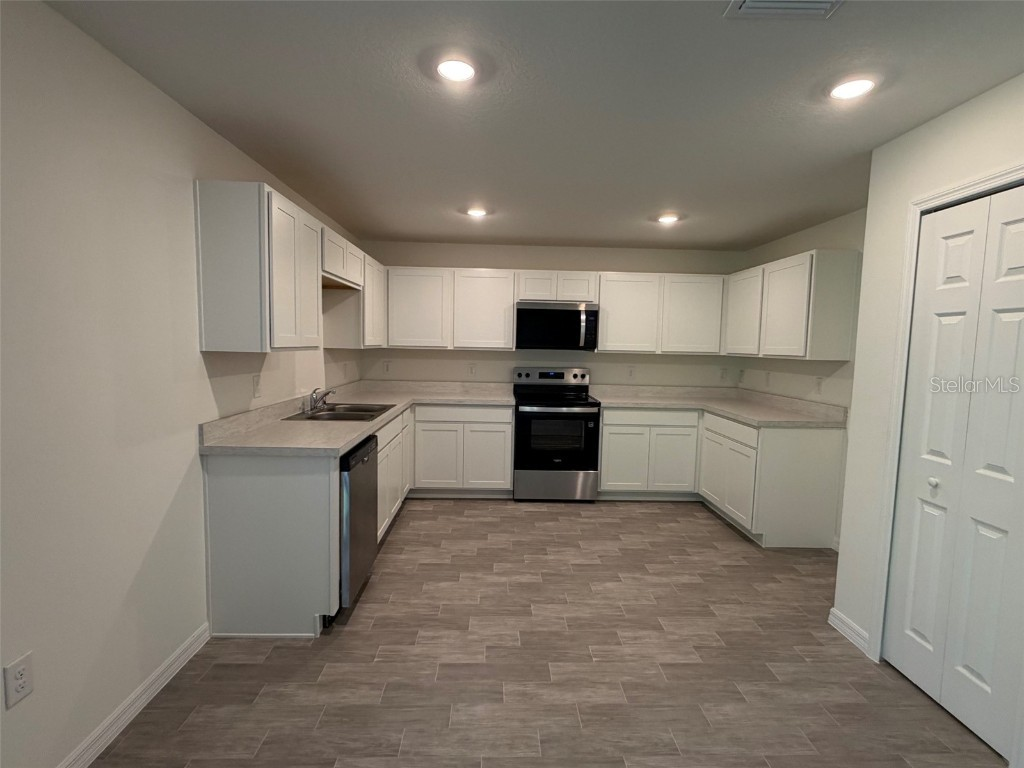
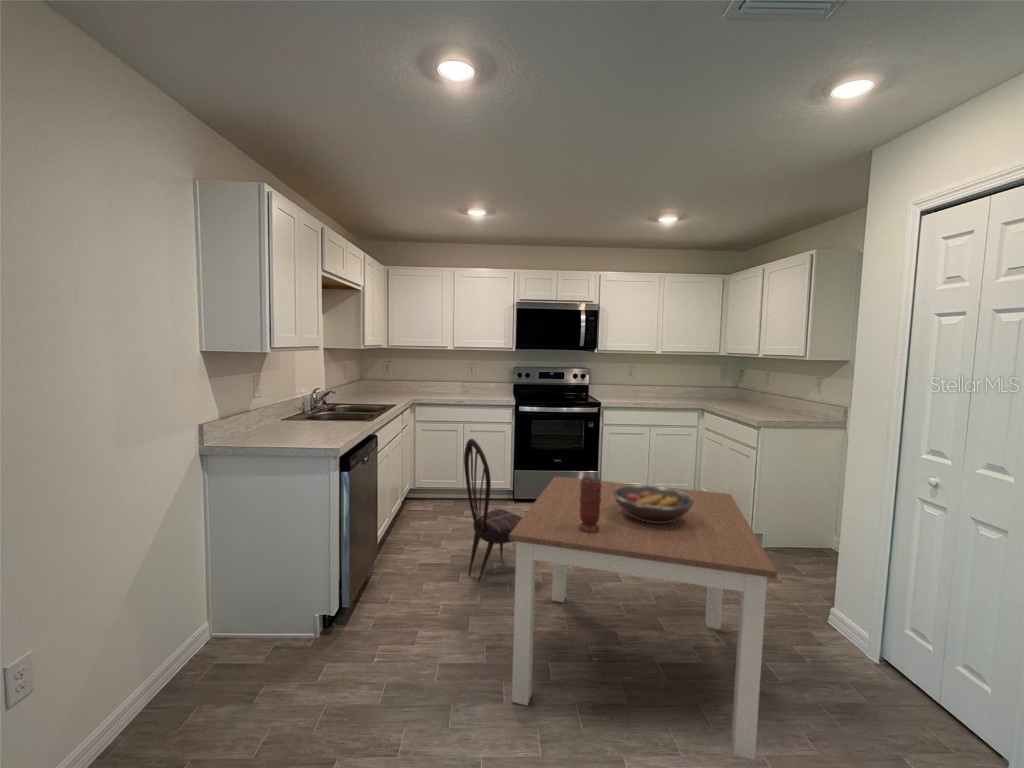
+ dining table (632, 574)
+ fruit bowl (651, 503)
+ dining chair (494, 510)
+ spice grinder (590, 502)
